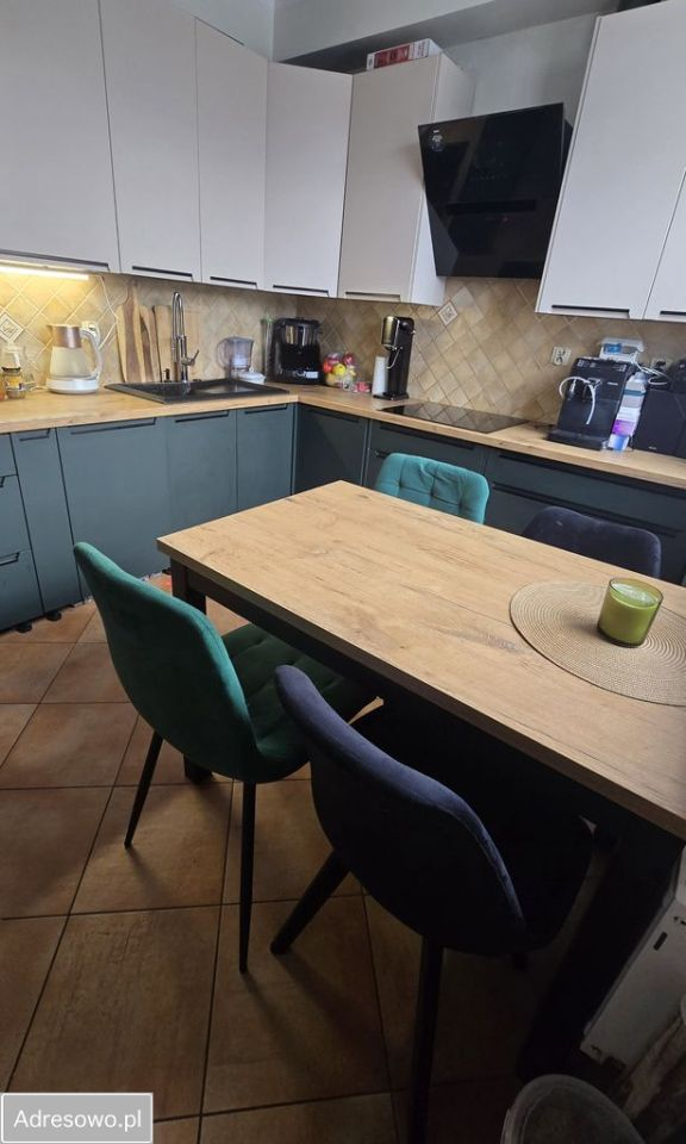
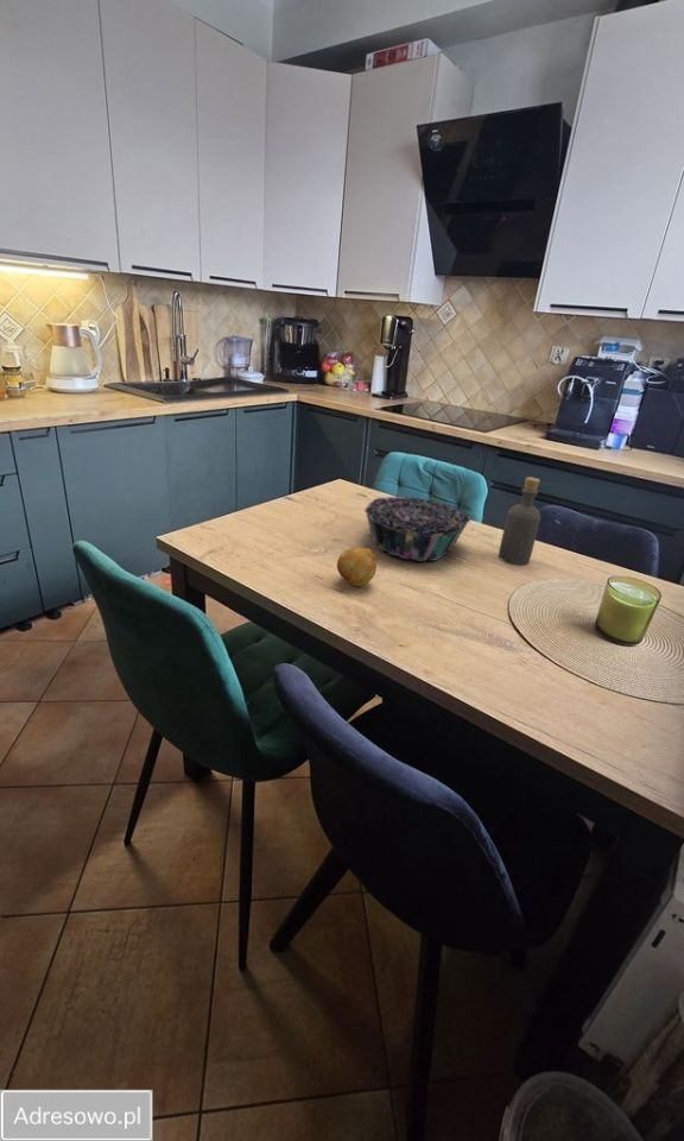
+ decorative bowl (414, 529)
+ fruit (356, 566)
+ bottle (522, 519)
